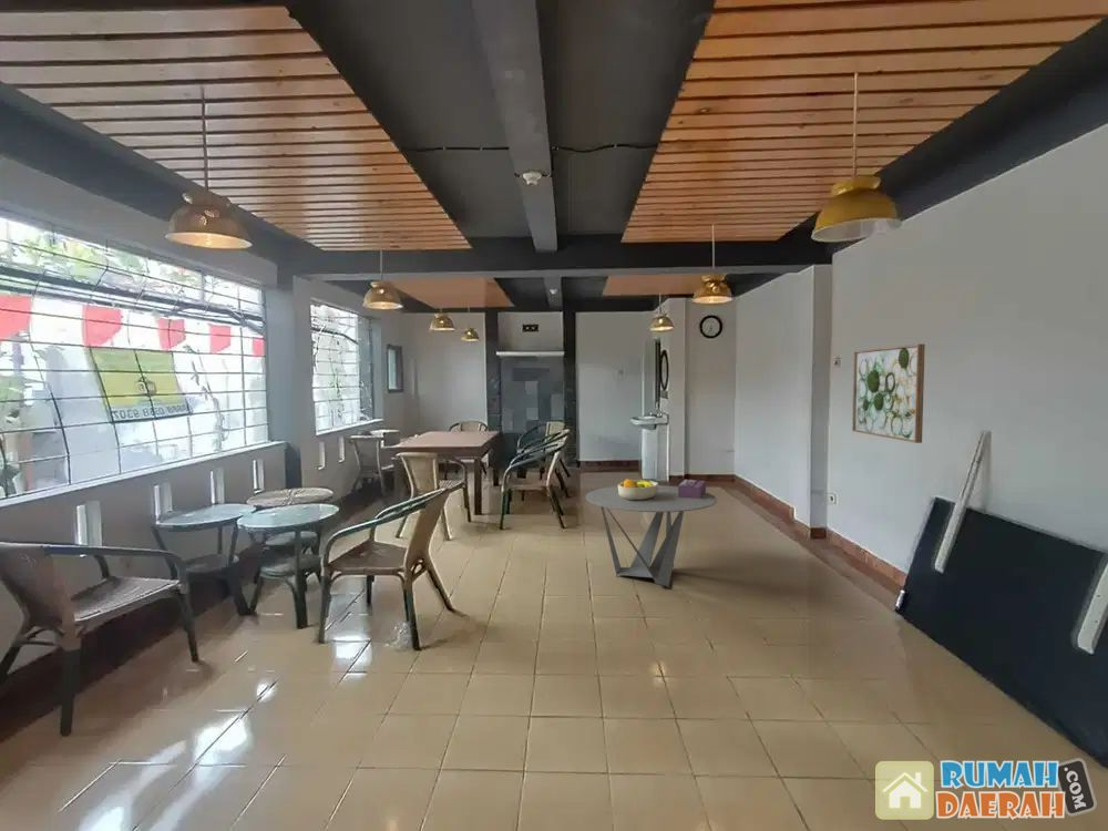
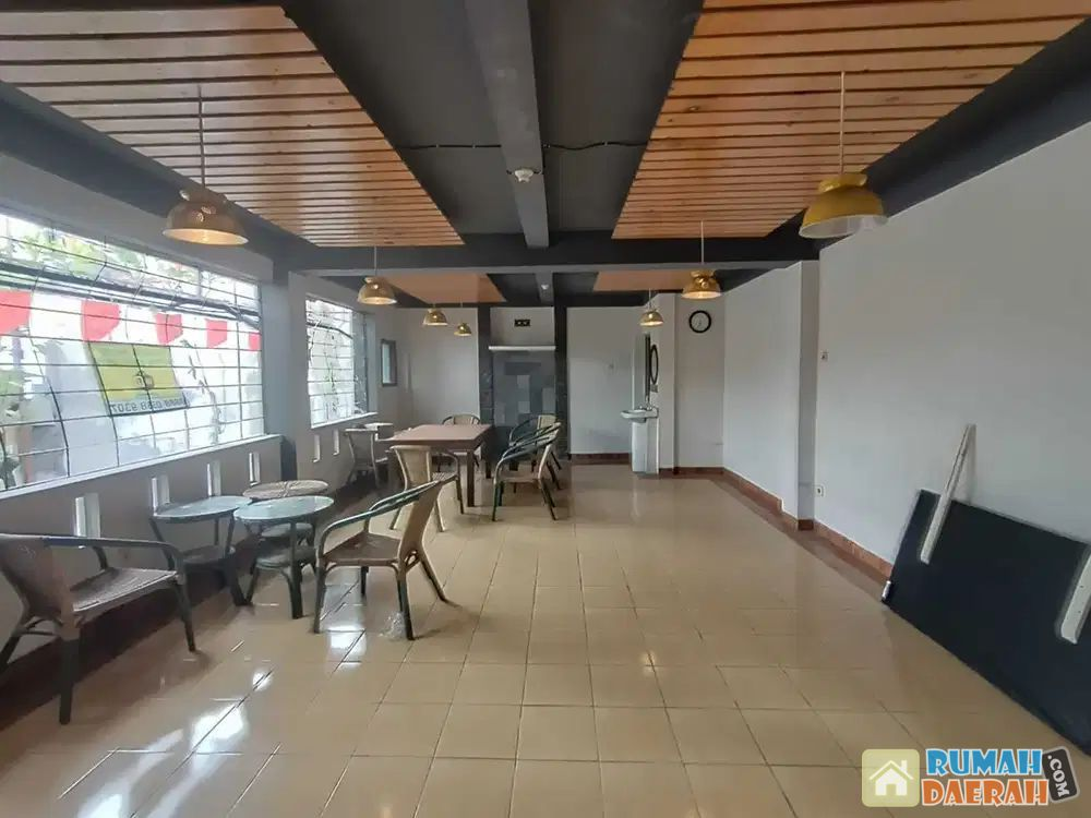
- fruit bowl (638, 486)
- wall art (882, 392)
- coffee table (649, 536)
- tissue box (691, 488)
